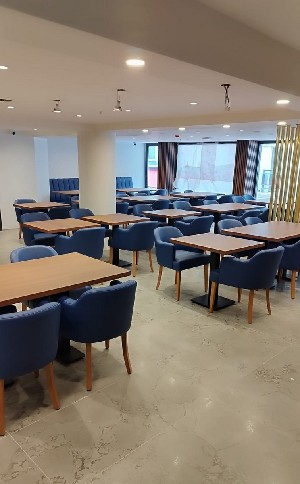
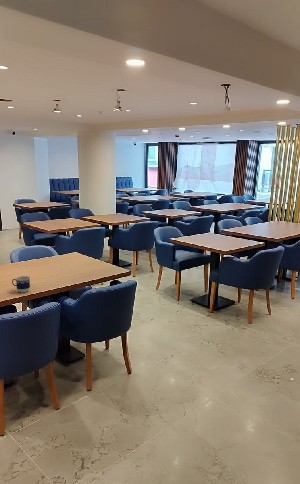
+ cup (21, 284)
